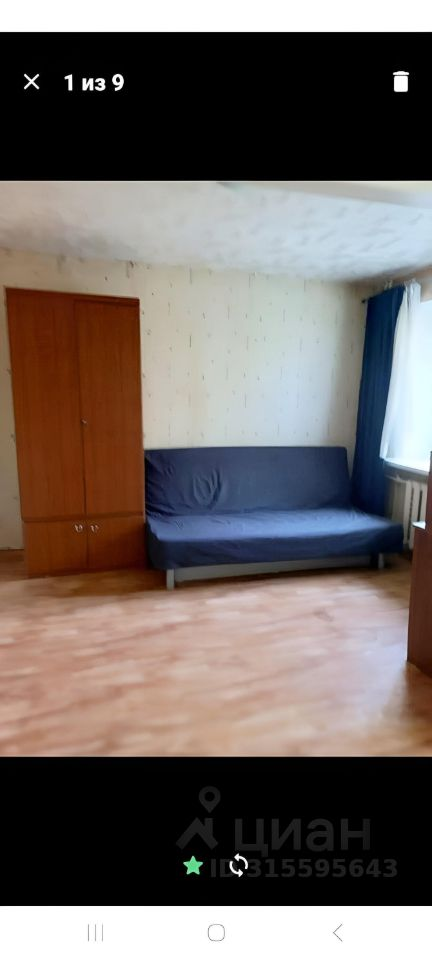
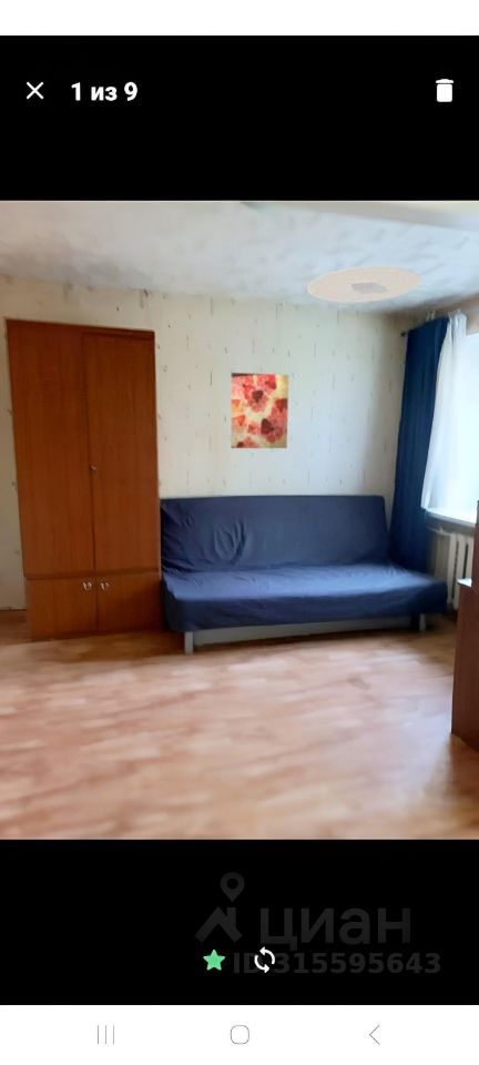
+ ceiling light (363, 280)
+ wall art (259, 412)
